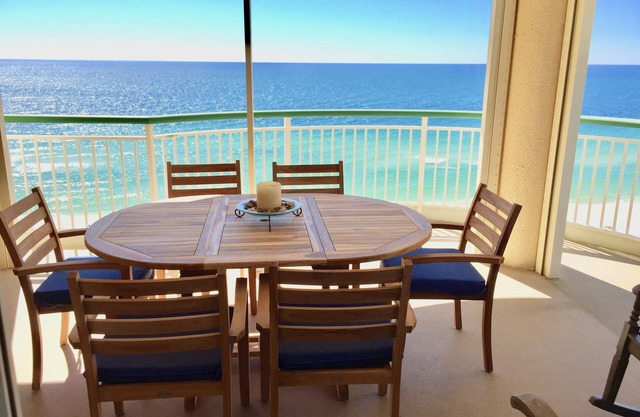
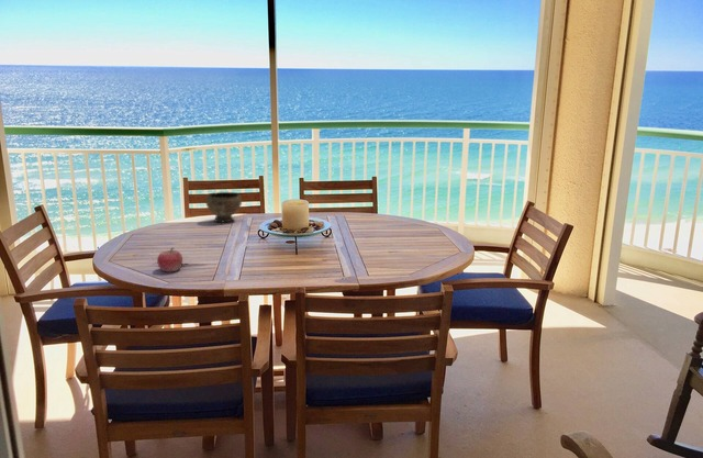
+ bowl (224, 206)
+ fruit (169, 258)
